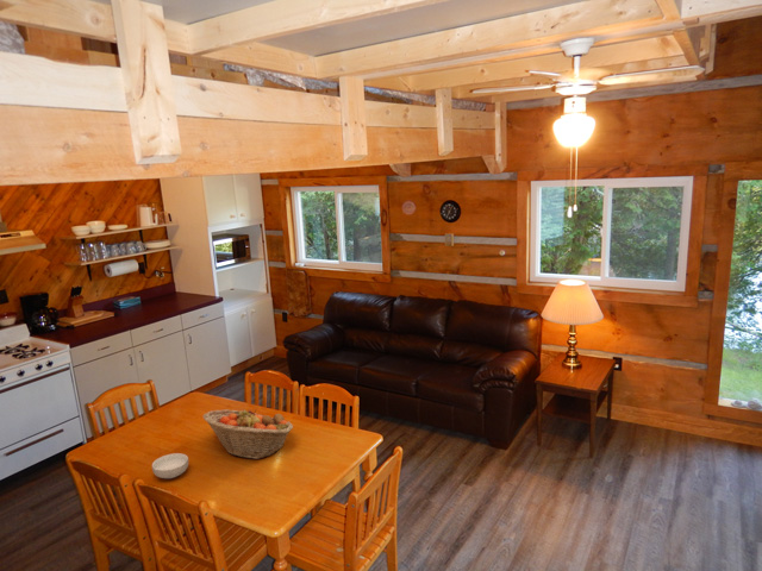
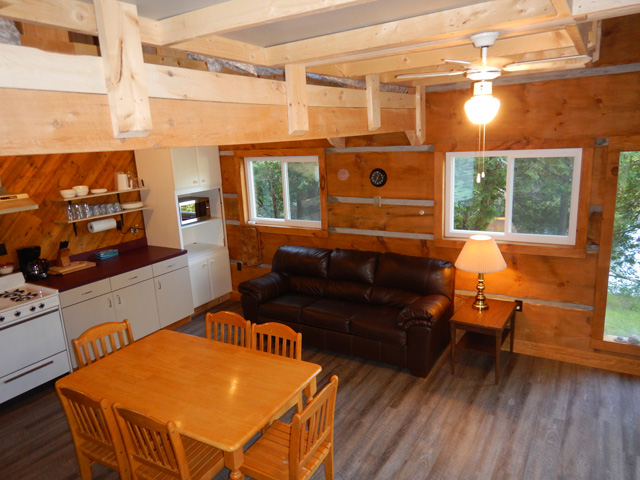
- cereal bowl (170, 468)
- fruit basket (248, 427)
